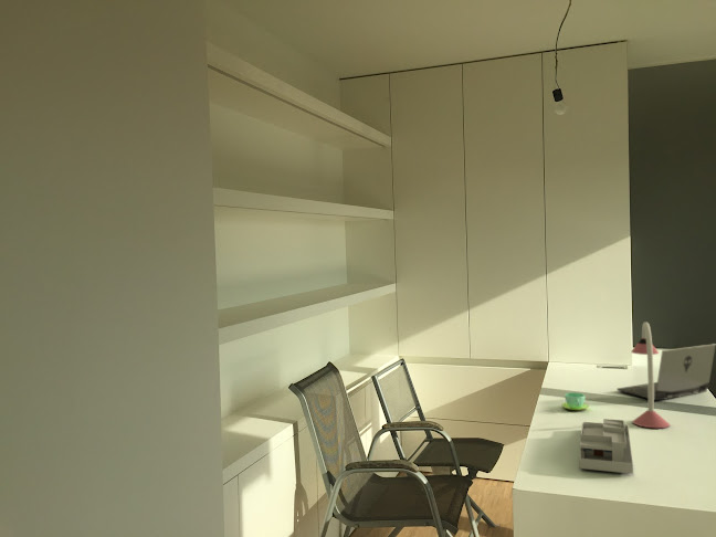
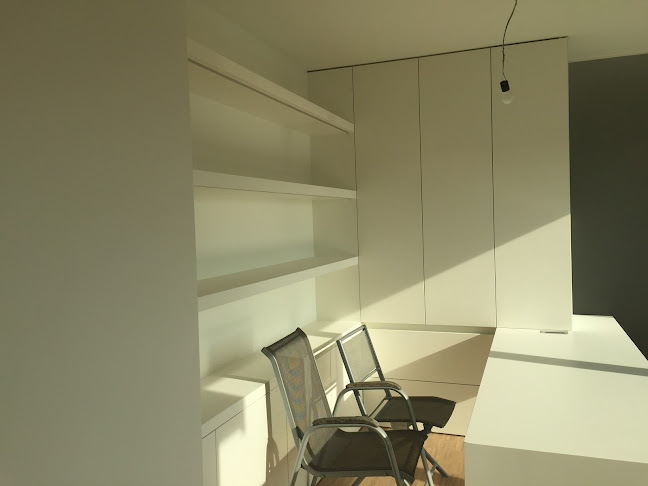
- laptop computer (665, 368)
- cup (575, 401)
- desk organizer (606, 438)
- desk lamp (647, 370)
